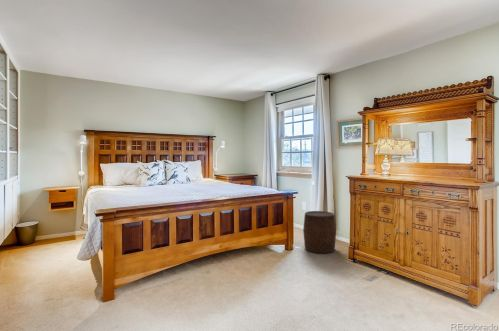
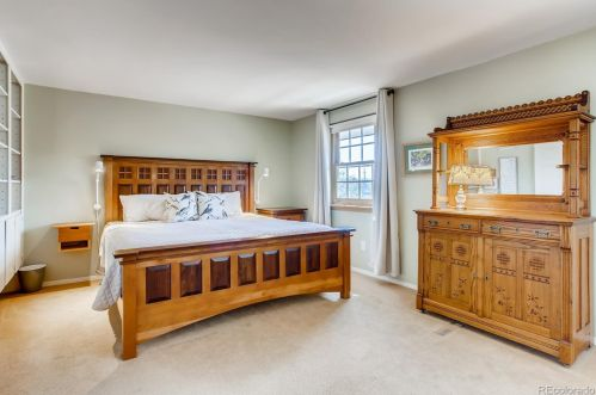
- stool (319, 231)
